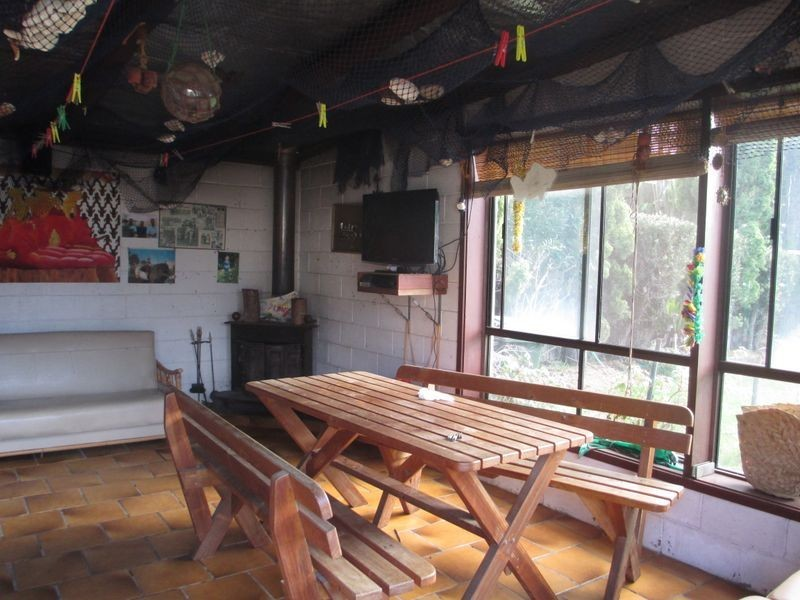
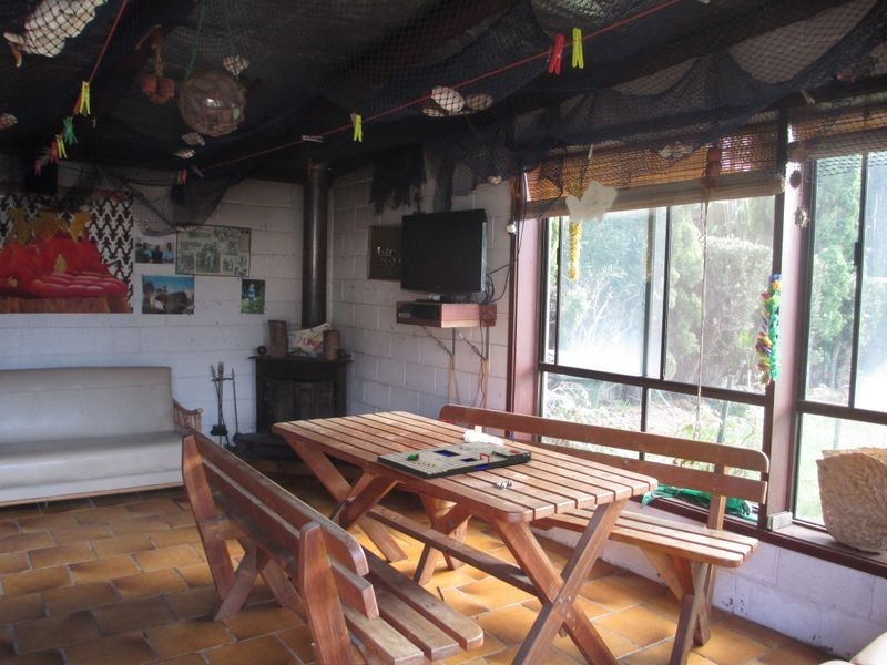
+ board game (455, 448)
